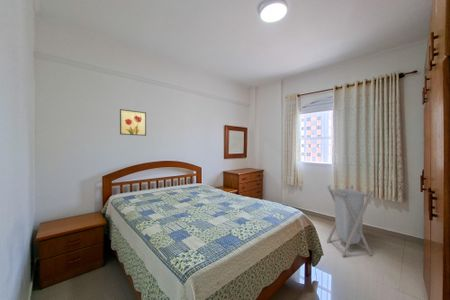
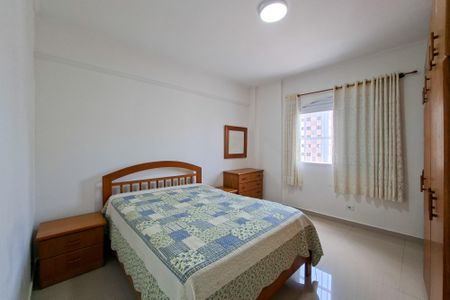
- wall art (133, 123)
- laundry hamper (348, 218)
